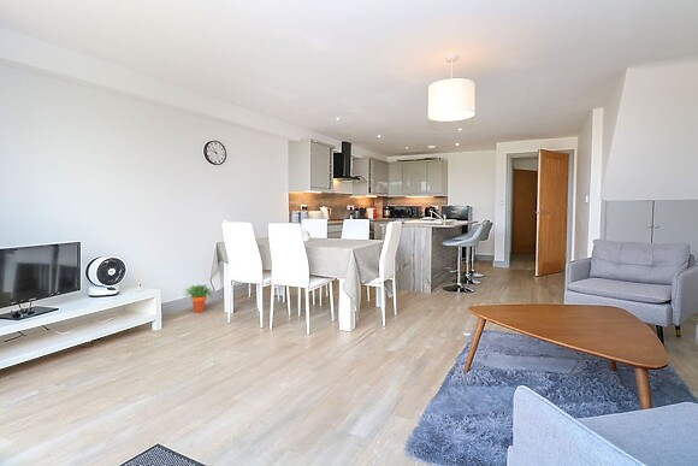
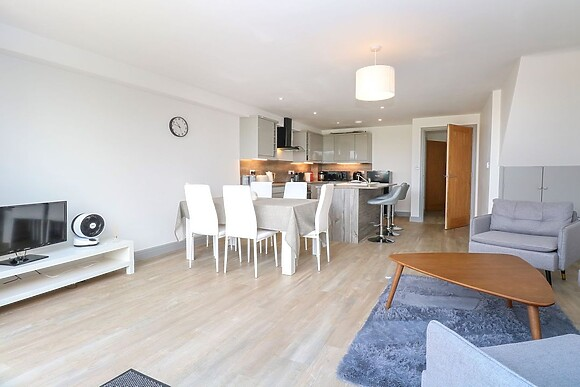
- potted plant (199, 297)
